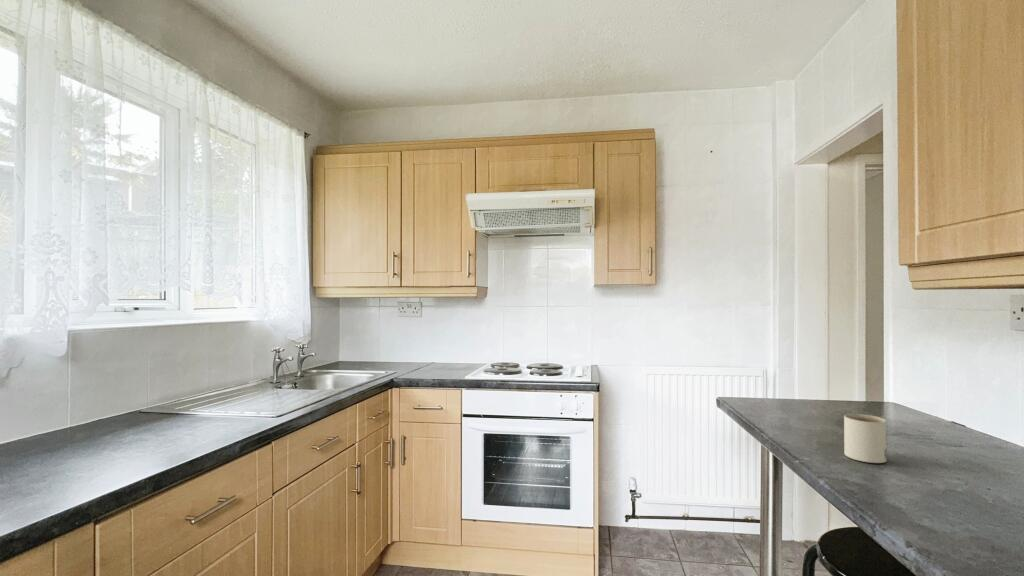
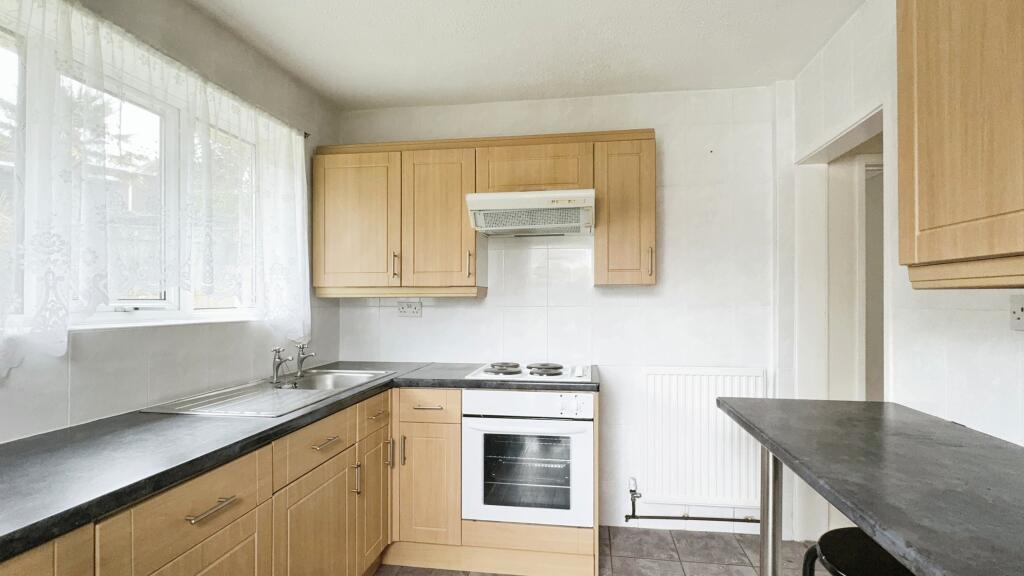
- mug (865, 435)
